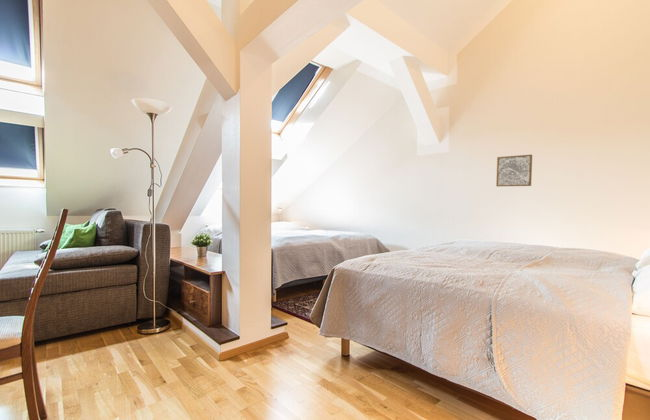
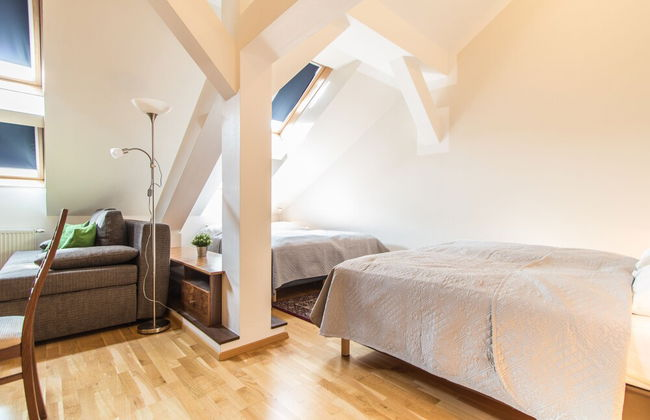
- wall art (513, 171)
